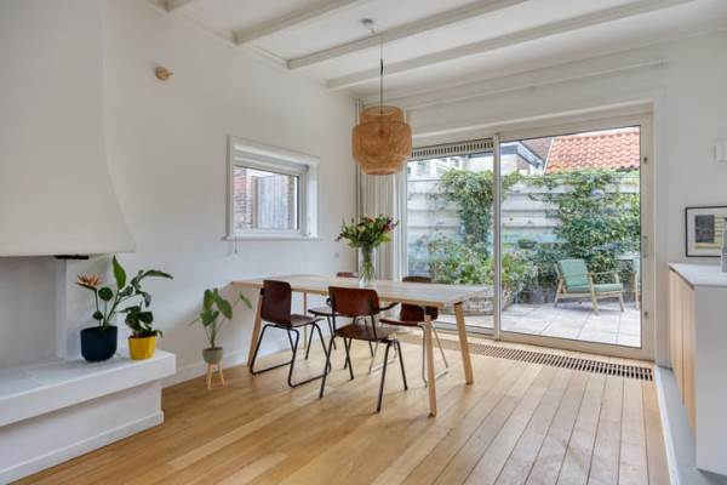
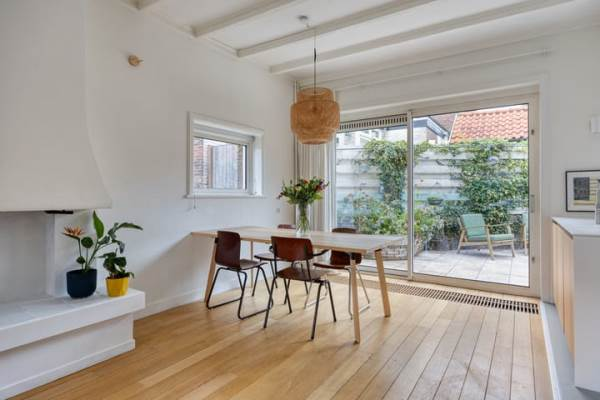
- house plant (214, 335)
